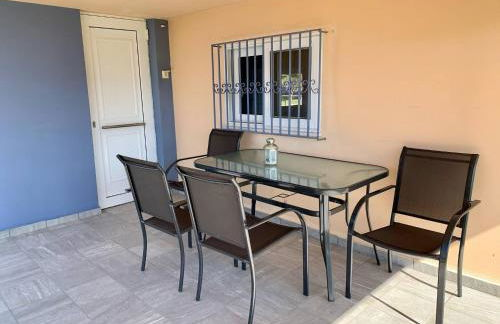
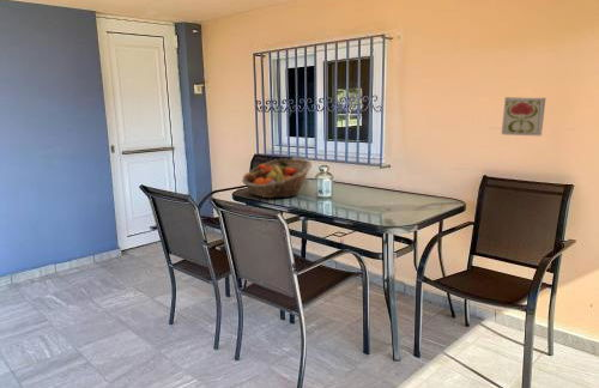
+ decorative tile (522, 116)
+ fruit basket (277, 177)
